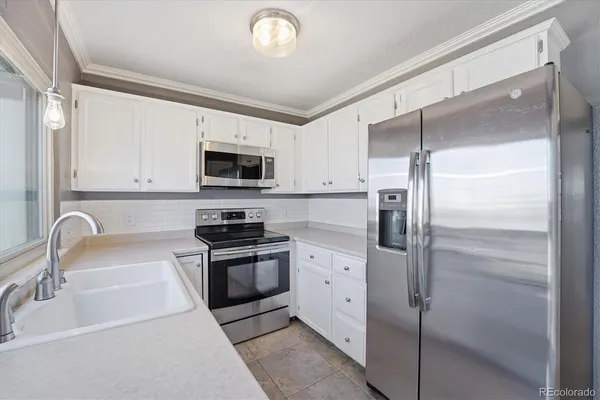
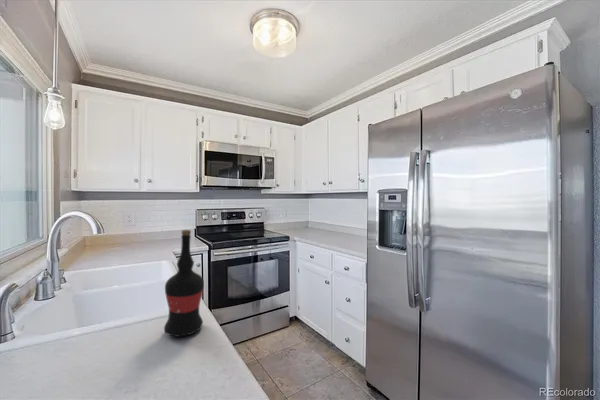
+ wine bottle (184, 280)
